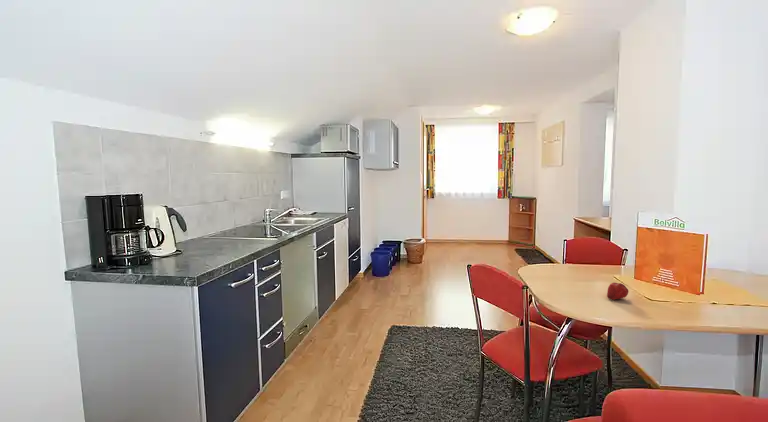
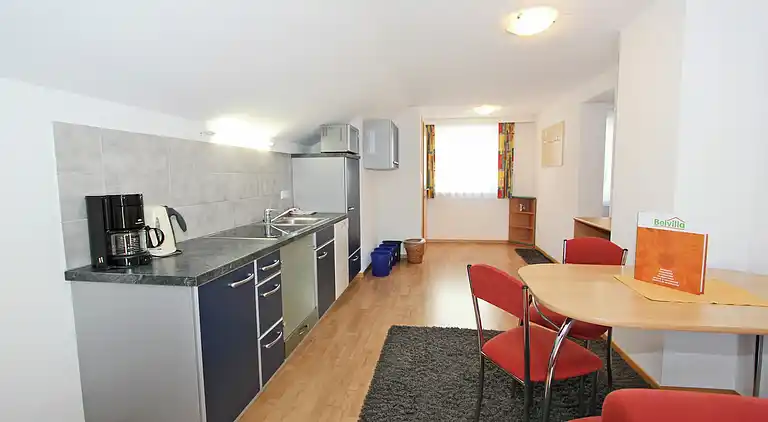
- fruit (616, 290)
